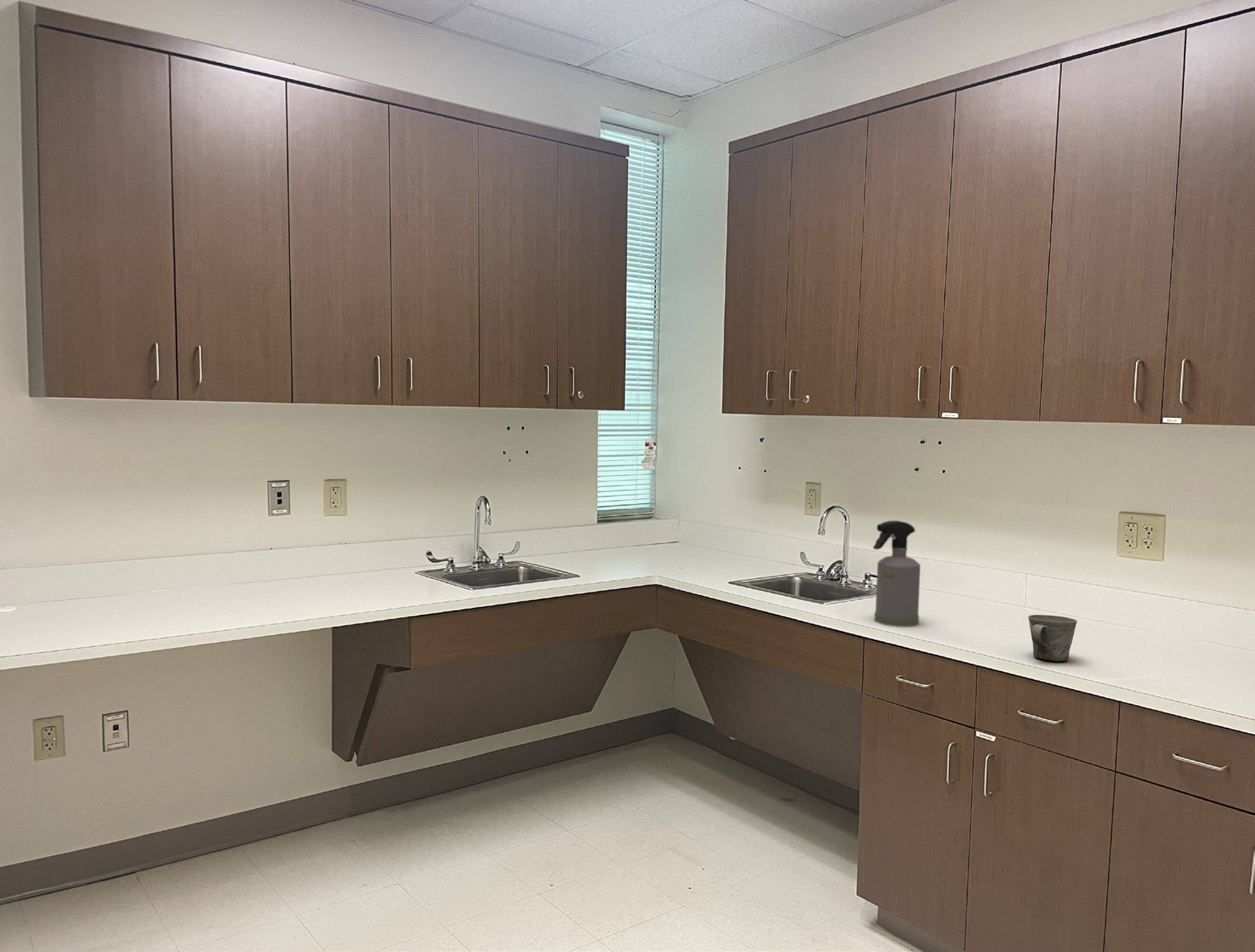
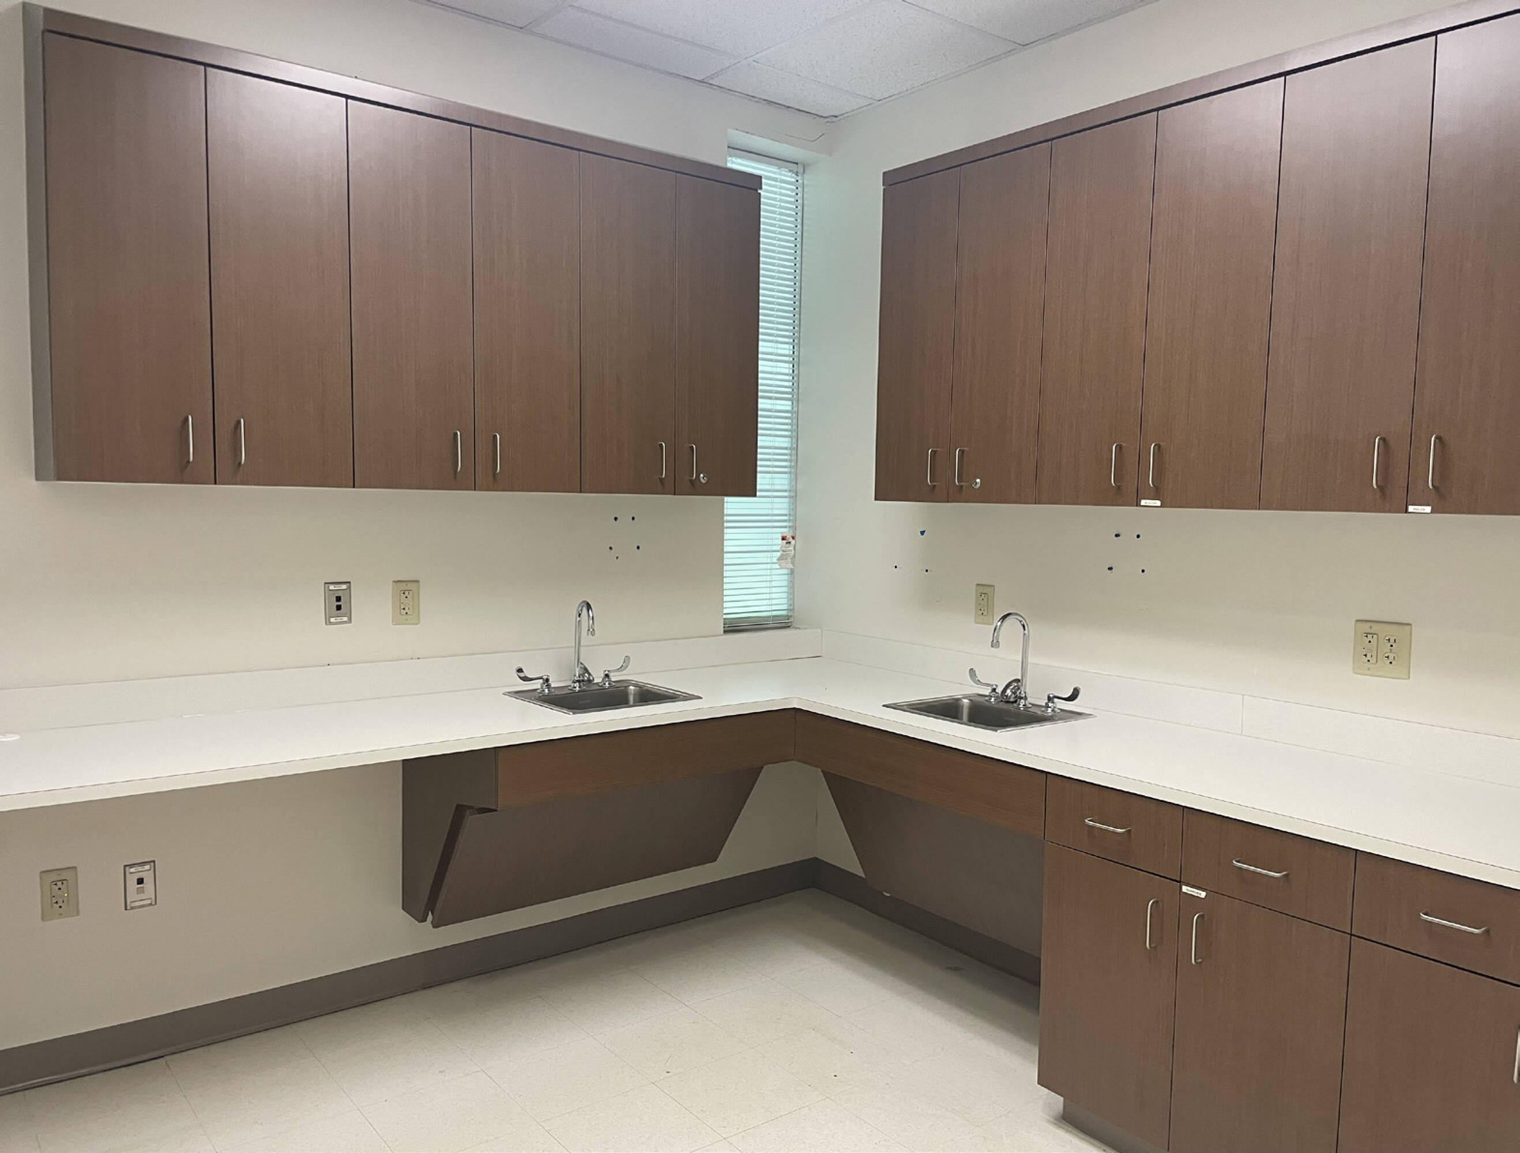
- spray bottle (895, 572)
- mug (1049, 638)
